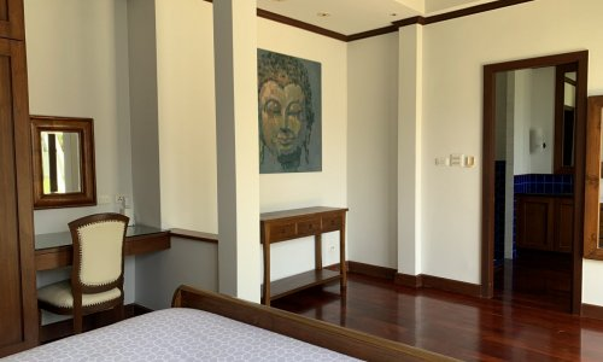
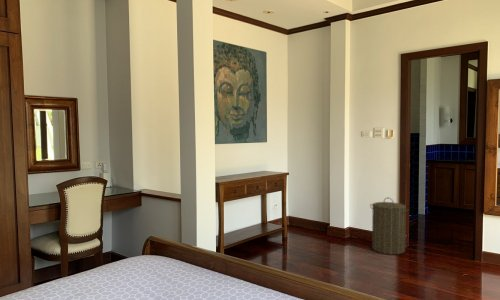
+ laundry hamper (388, 223)
